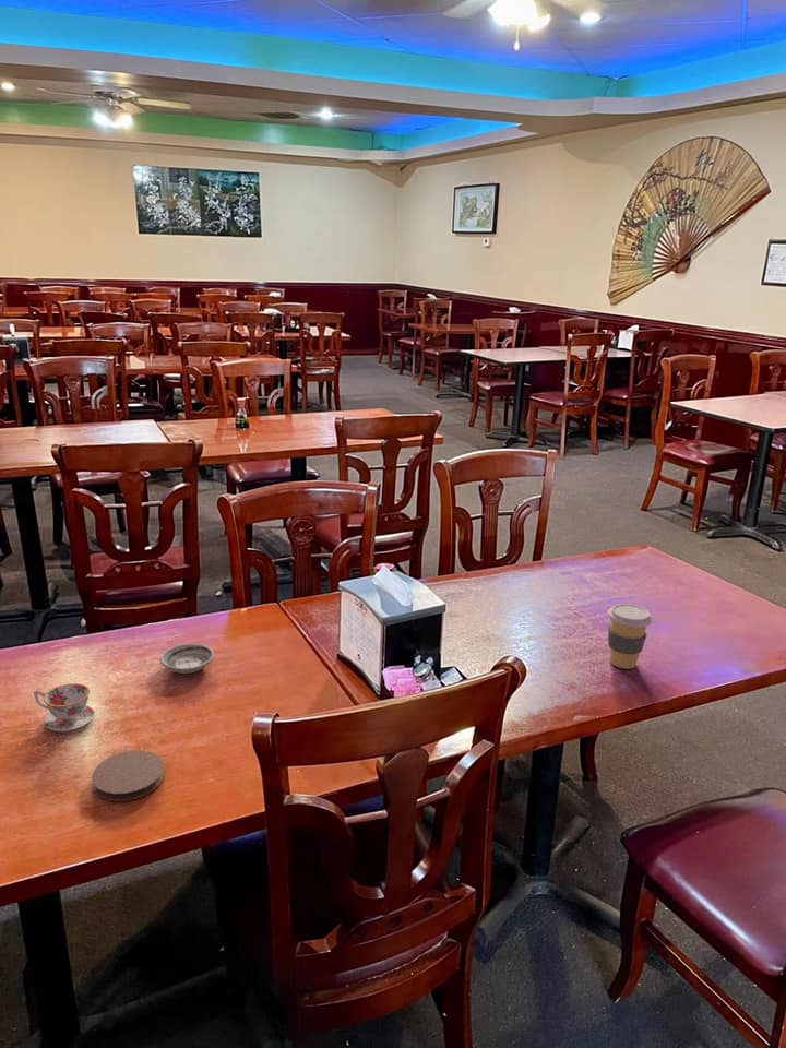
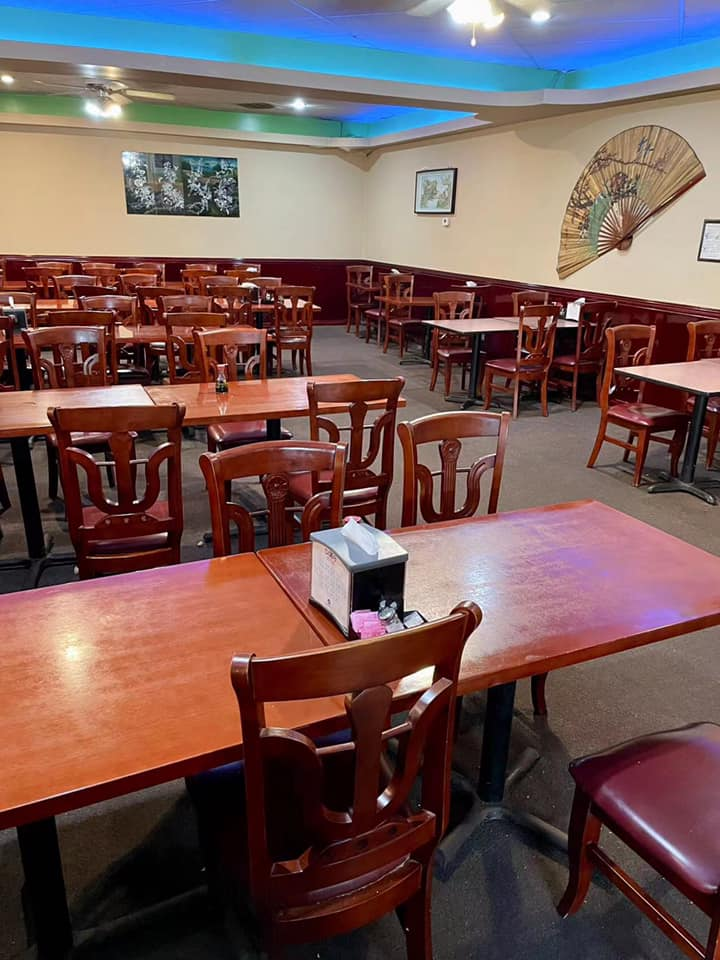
- saucer (188, 660)
- teacup (61, 706)
- coffee cup (627, 636)
- coaster (129, 774)
